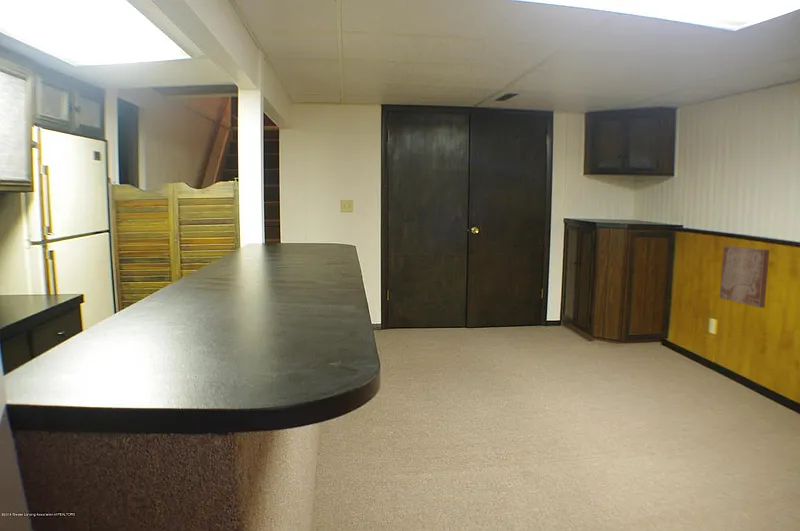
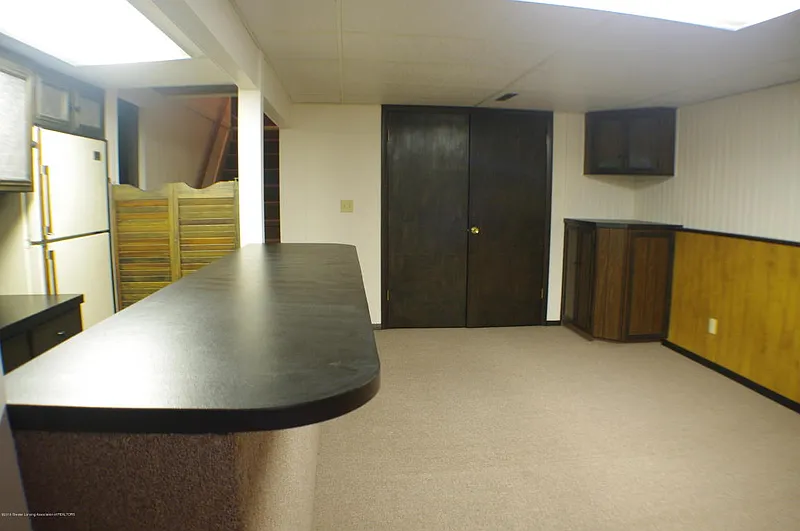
- wall art (743, 275)
